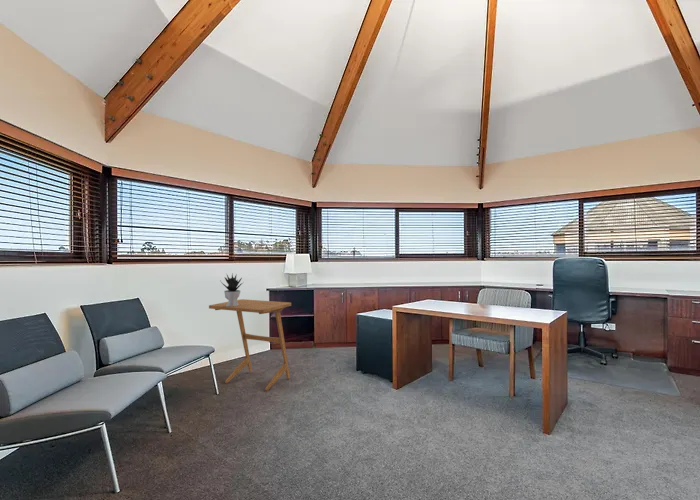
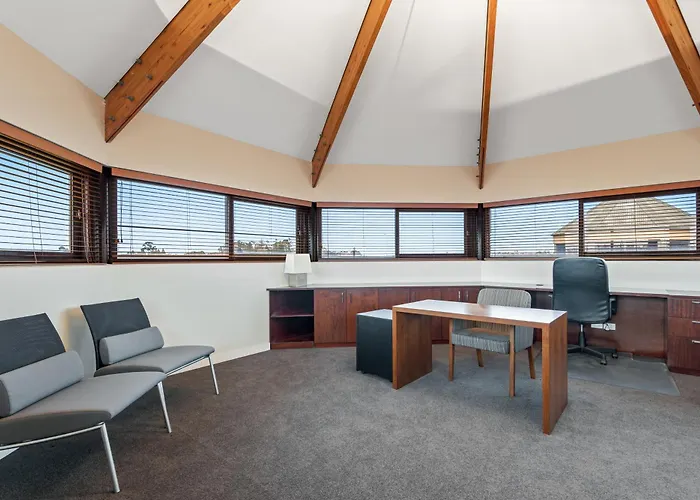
- potted plant (231, 288)
- side table (253, 339)
